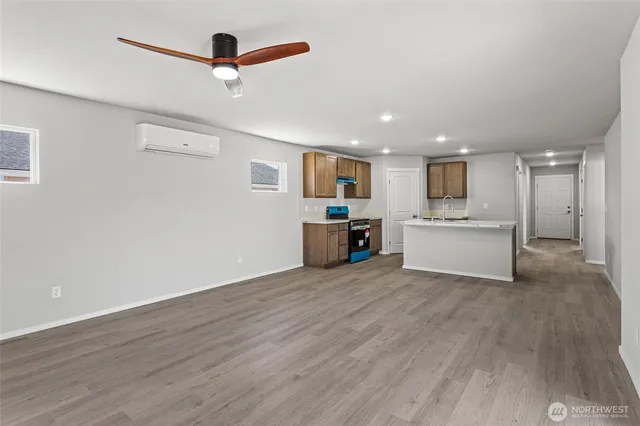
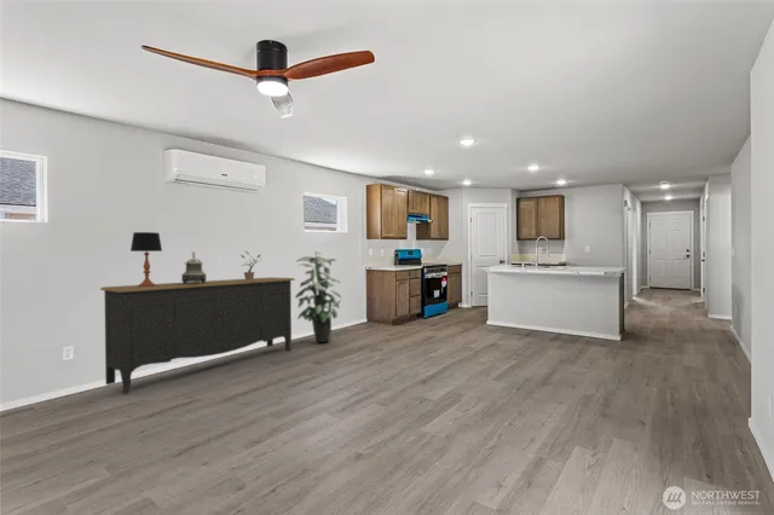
+ table lamp (146, 259)
+ potted plant (252, 264)
+ decorative urn (194, 266)
+ sideboard (212, 323)
+ indoor plant (318, 296)
